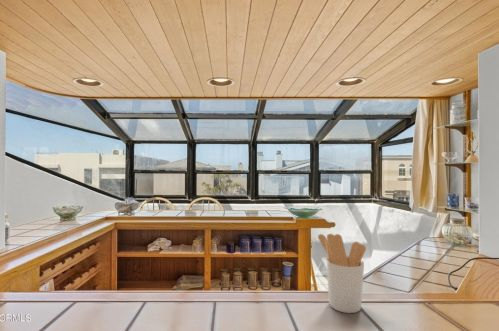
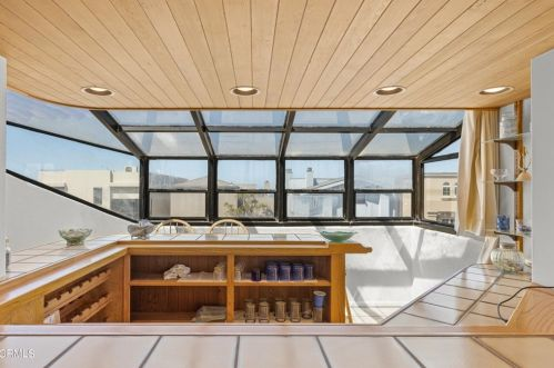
- utensil holder (339, 268)
